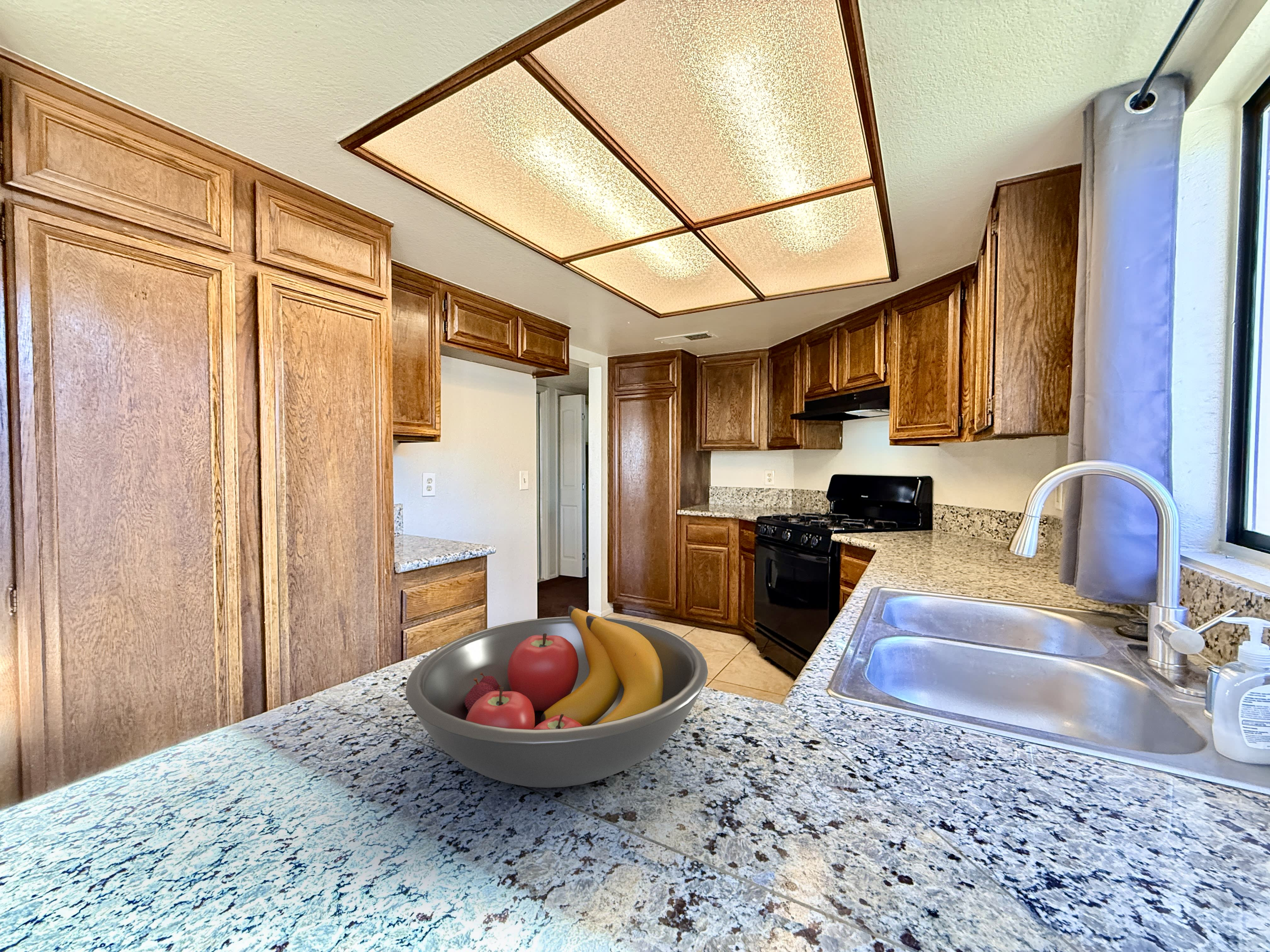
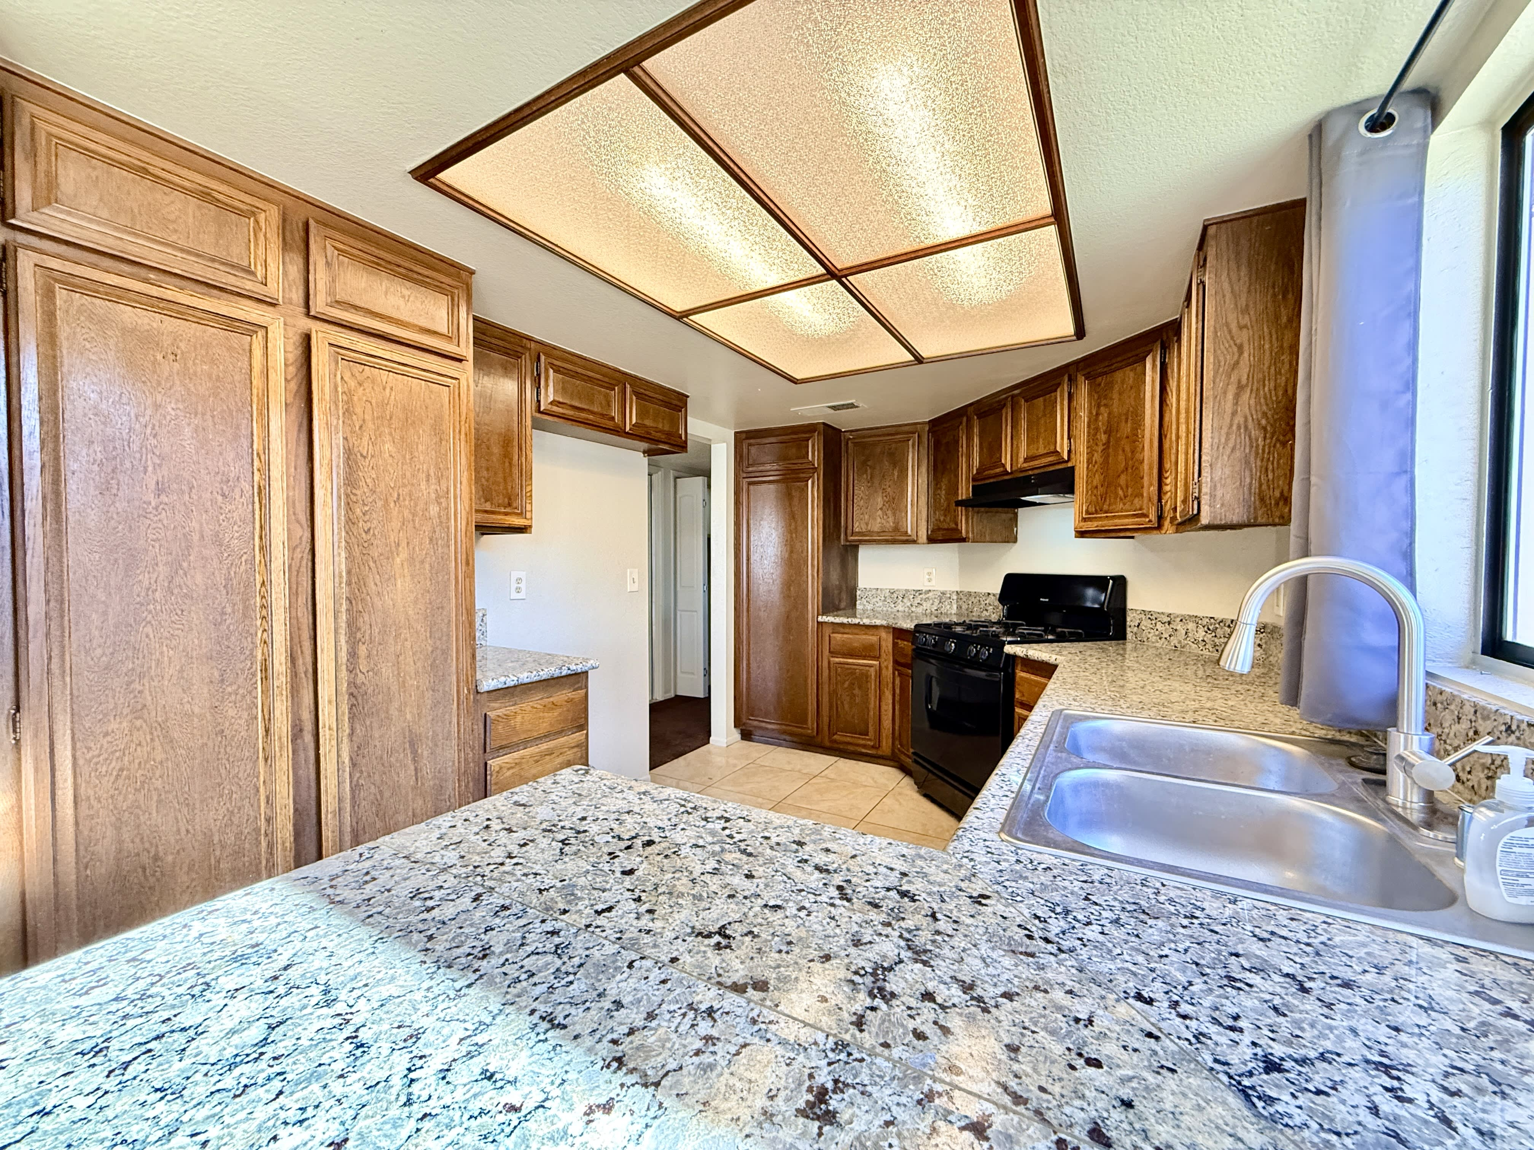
- fruit bowl (563, 689)
